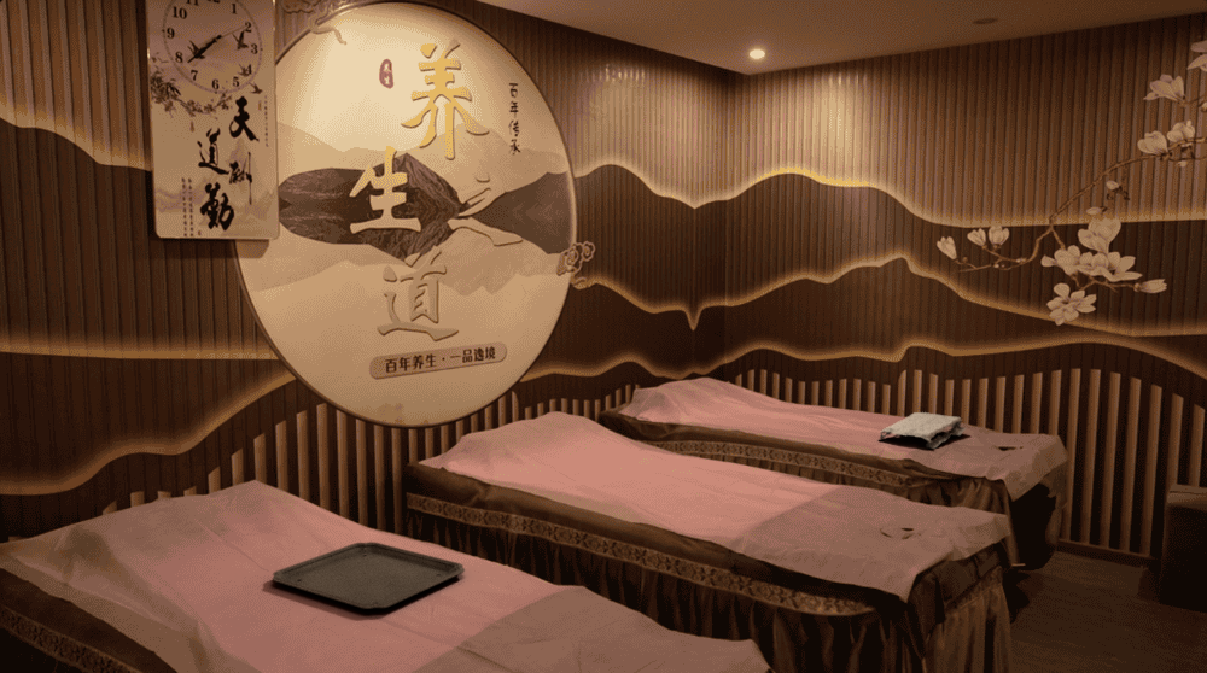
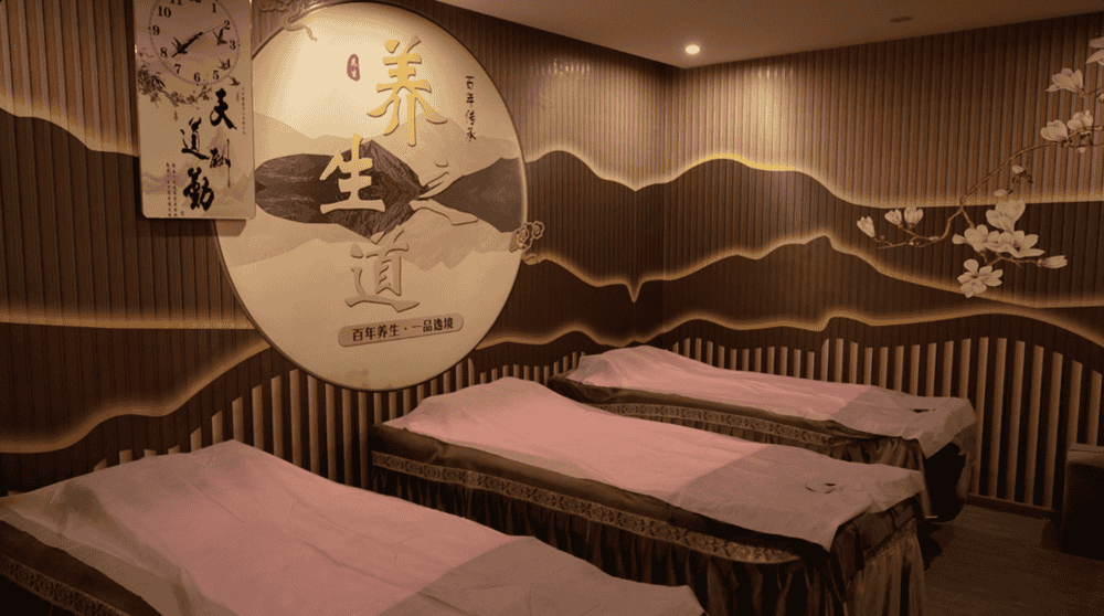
- stone plaque (921, 428)
- tray (369, 574)
